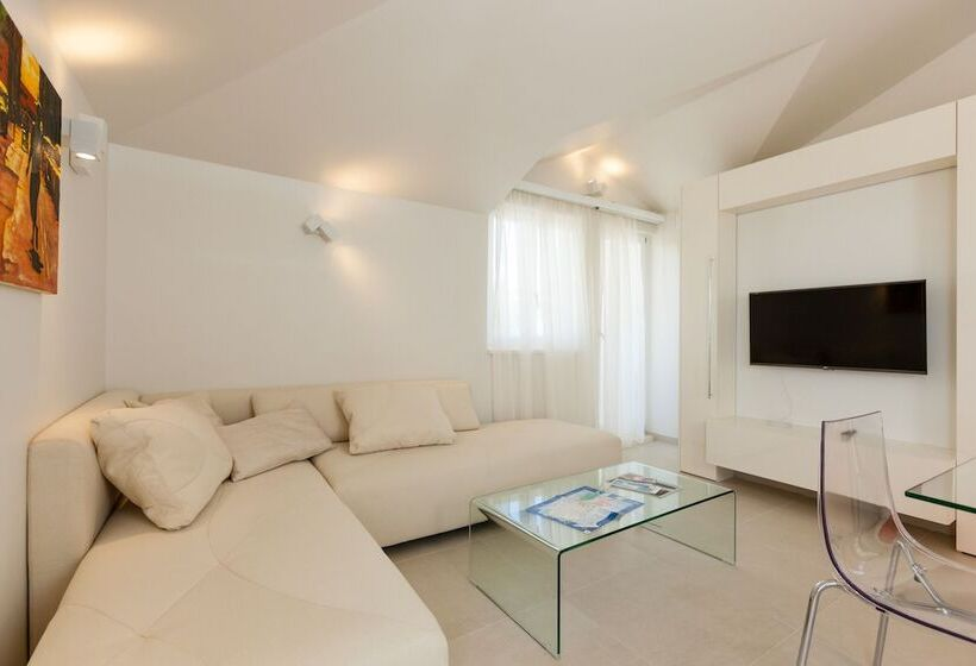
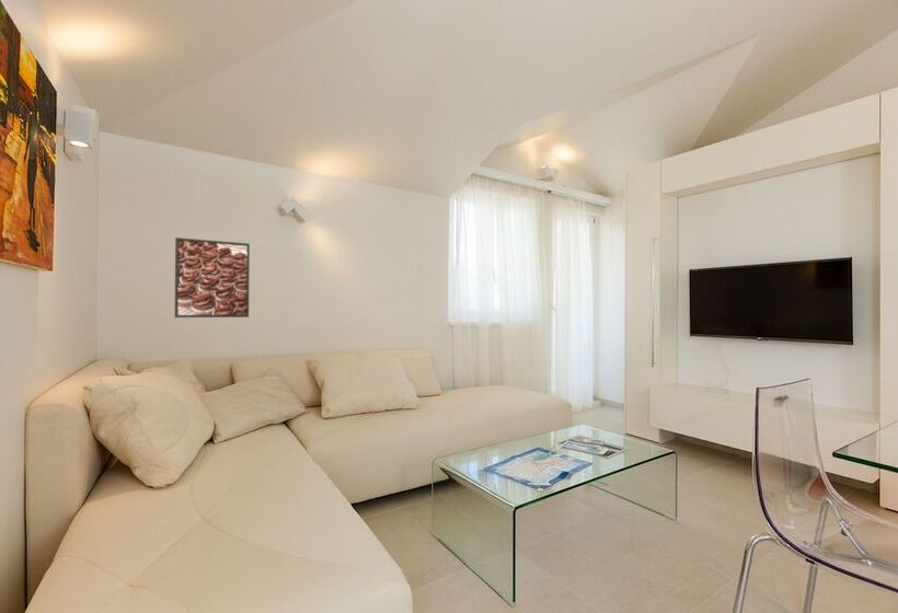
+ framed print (214, 278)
